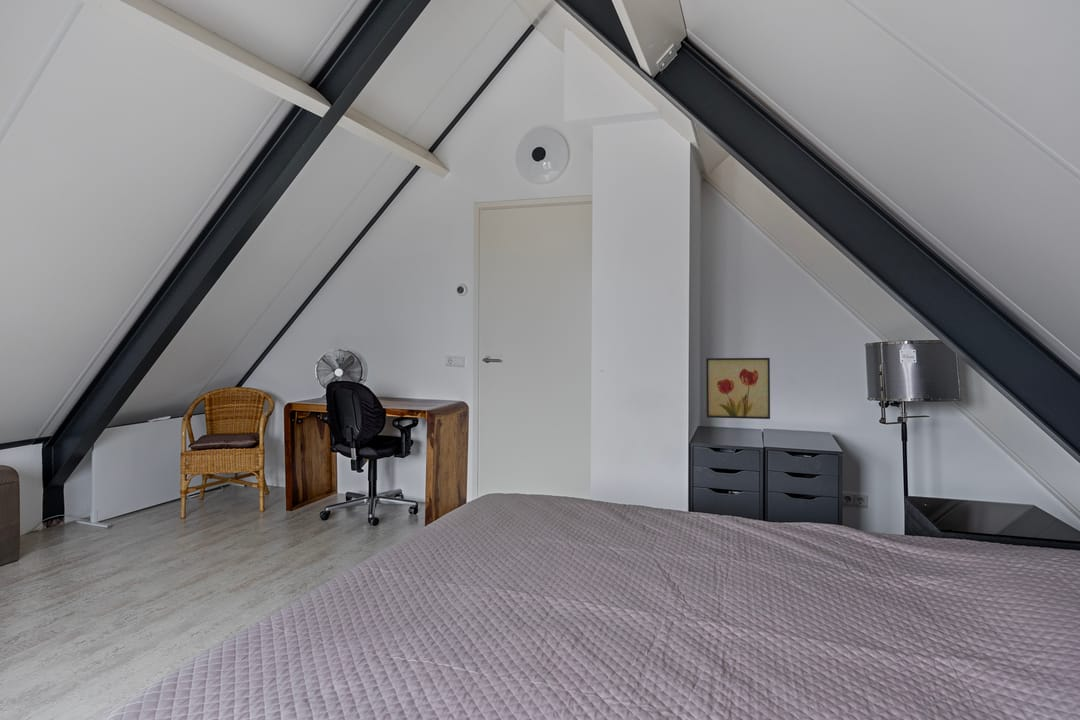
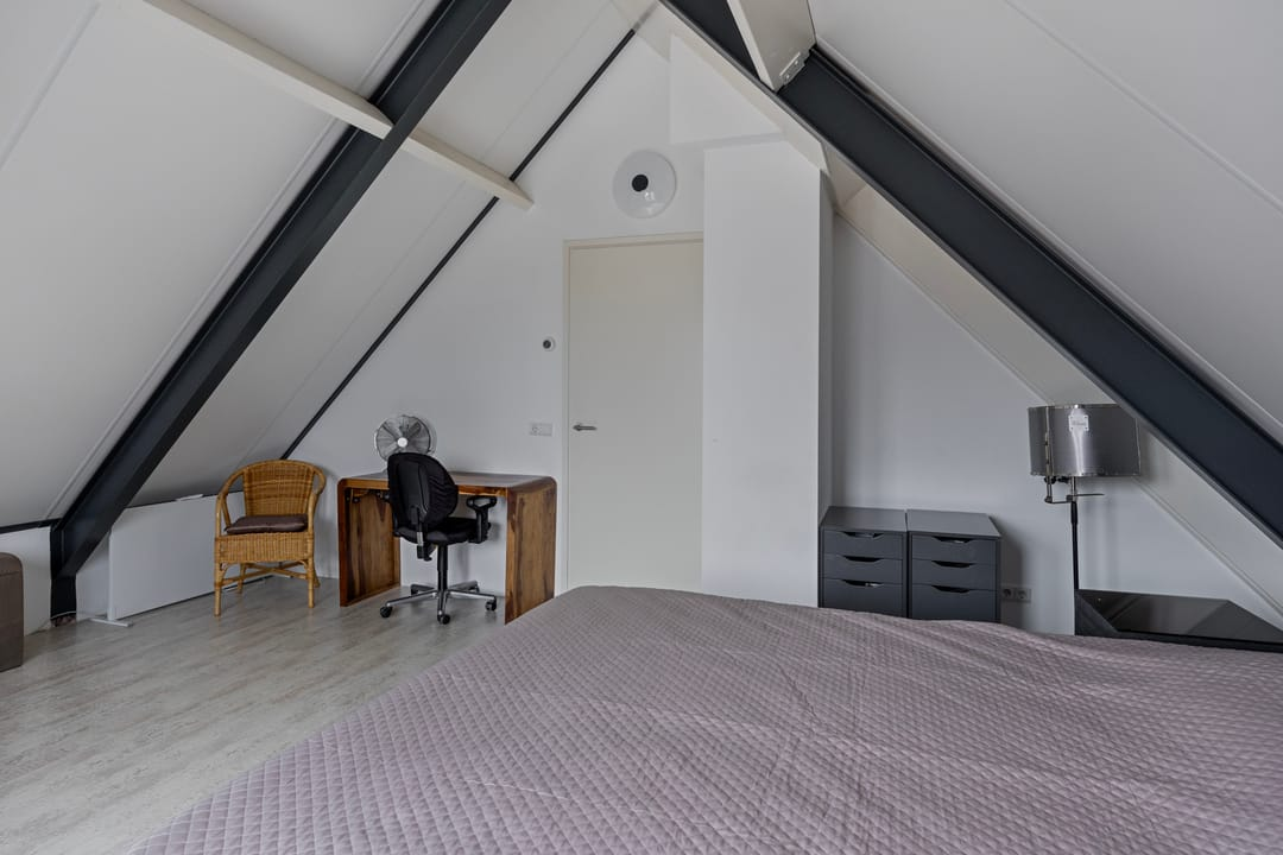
- wall art (737, 388)
